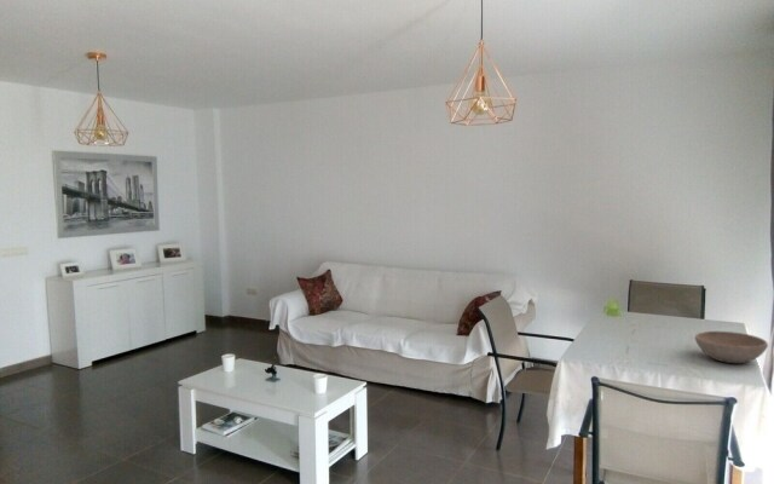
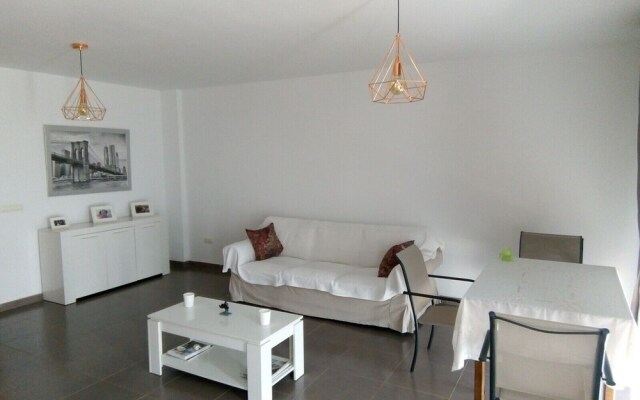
- bowl (729, 348)
